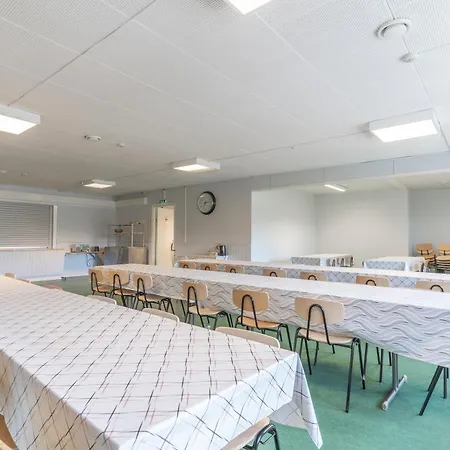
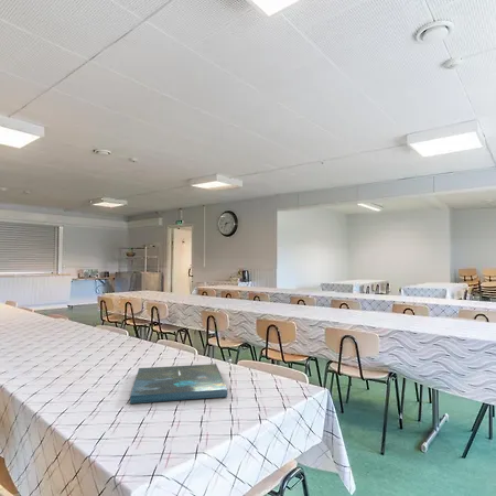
+ board game (179, 378)
